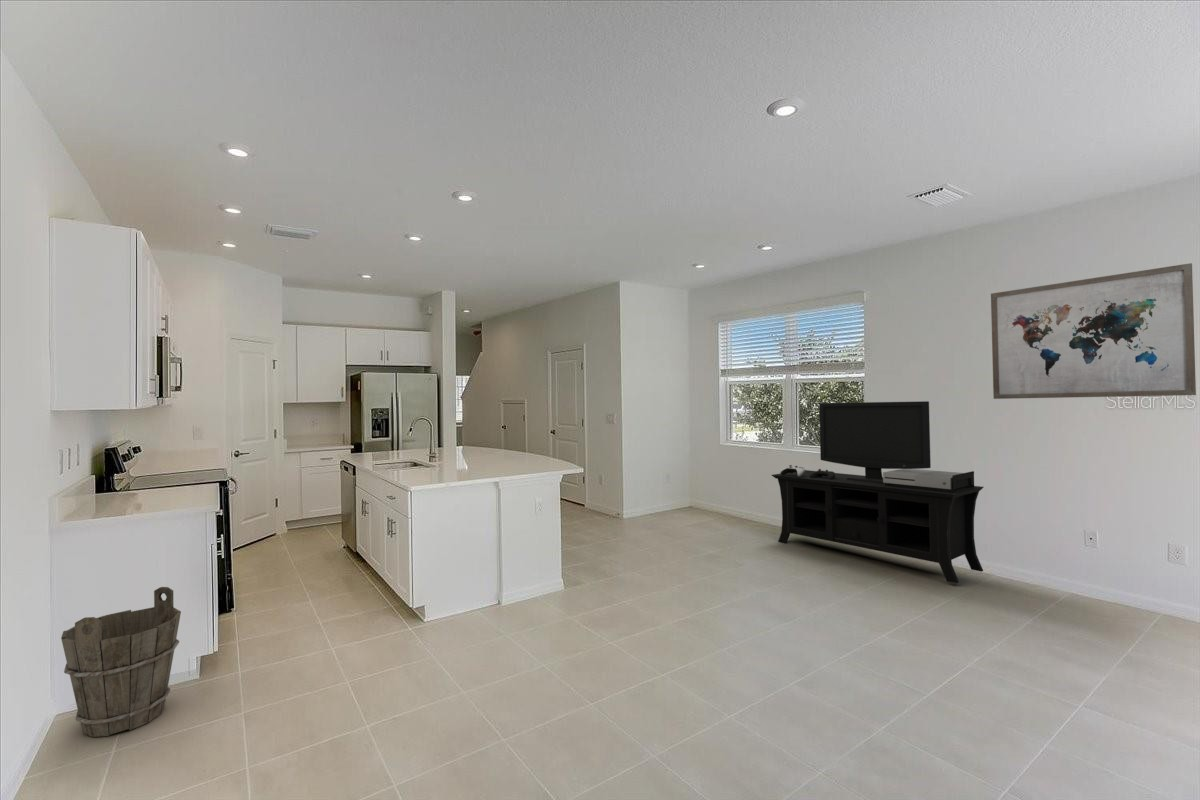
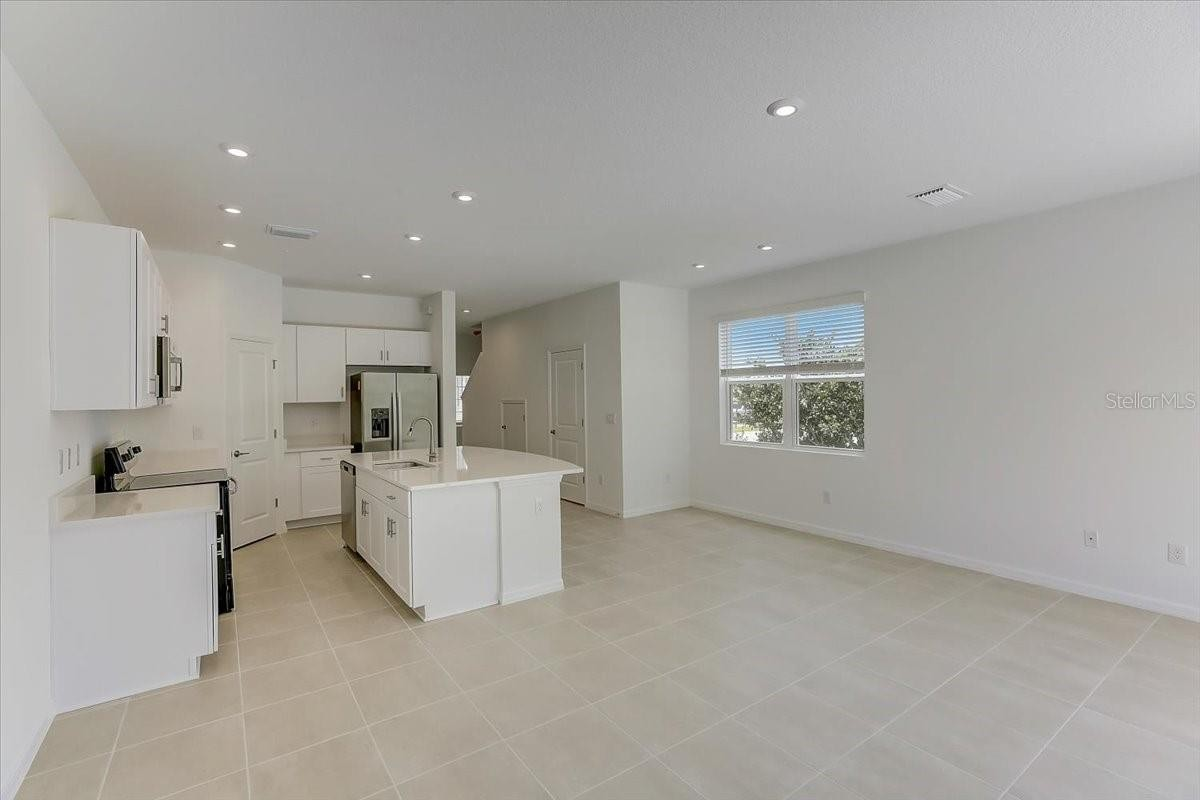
- bucket (124, 659)
- media console (867, 479)
- wall art (1081, 338)
